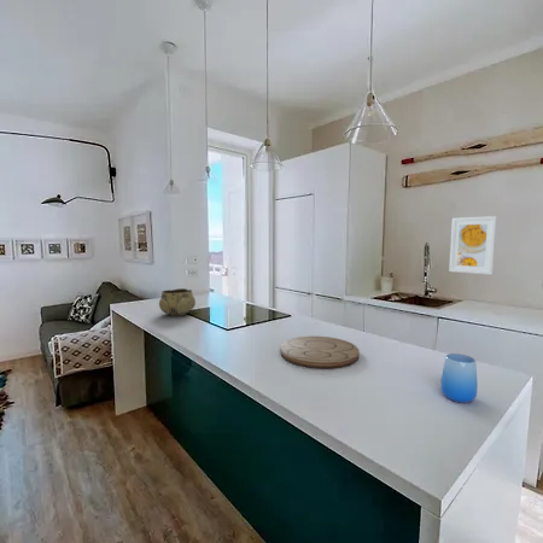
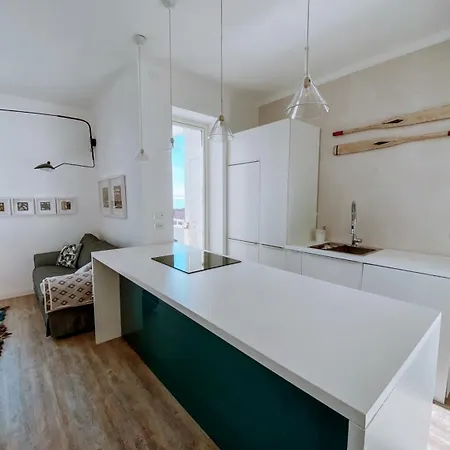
- decorative bowl (177, 302)
- cup (459, 378)
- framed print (471, 245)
- cutting board (319, 350)
